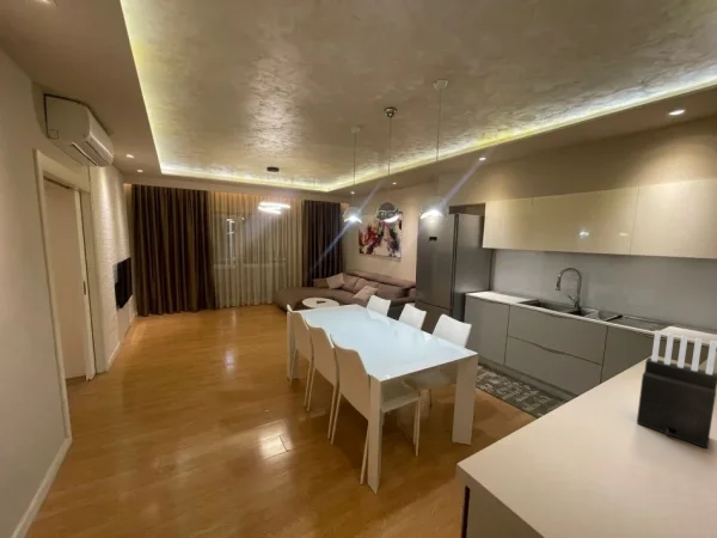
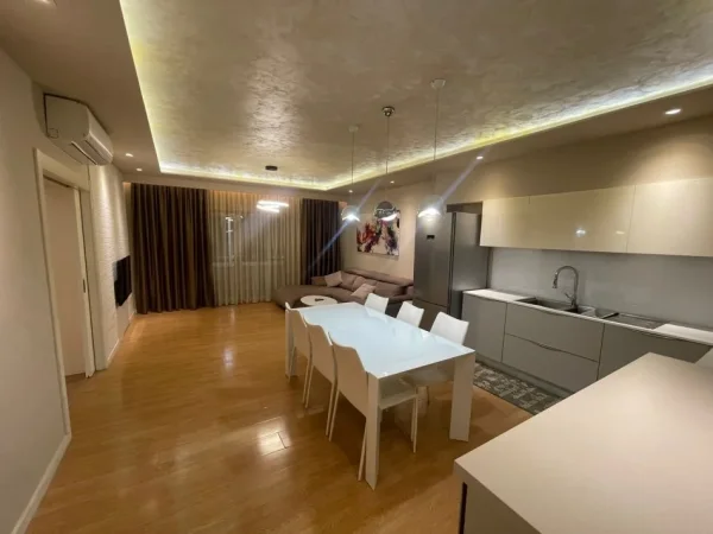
- knife block (676, 385)
